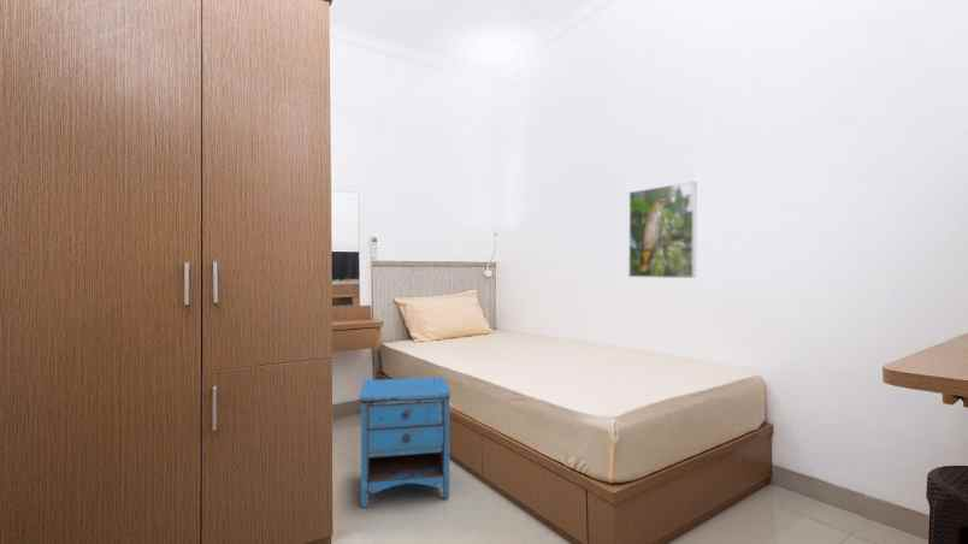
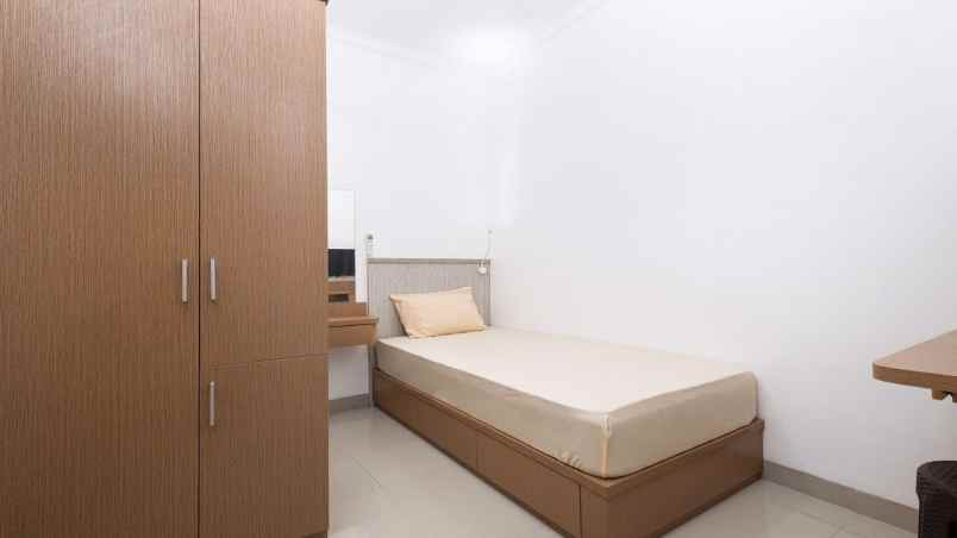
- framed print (660, 232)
- nightstand (405, 437)
